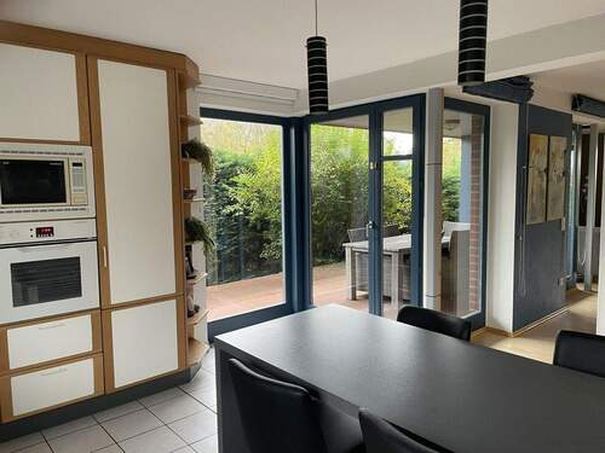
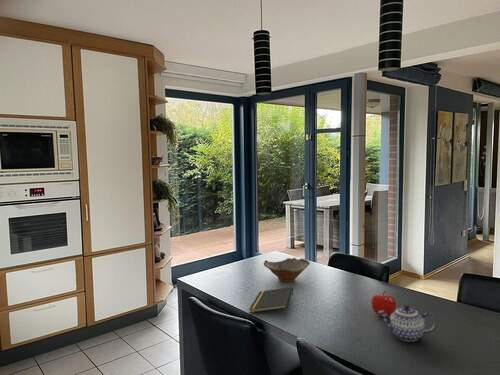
+ bowl (286, 270)
+ teapot (406, 321)
+ fruit (383, 303)
+ notepad (272, 299)
